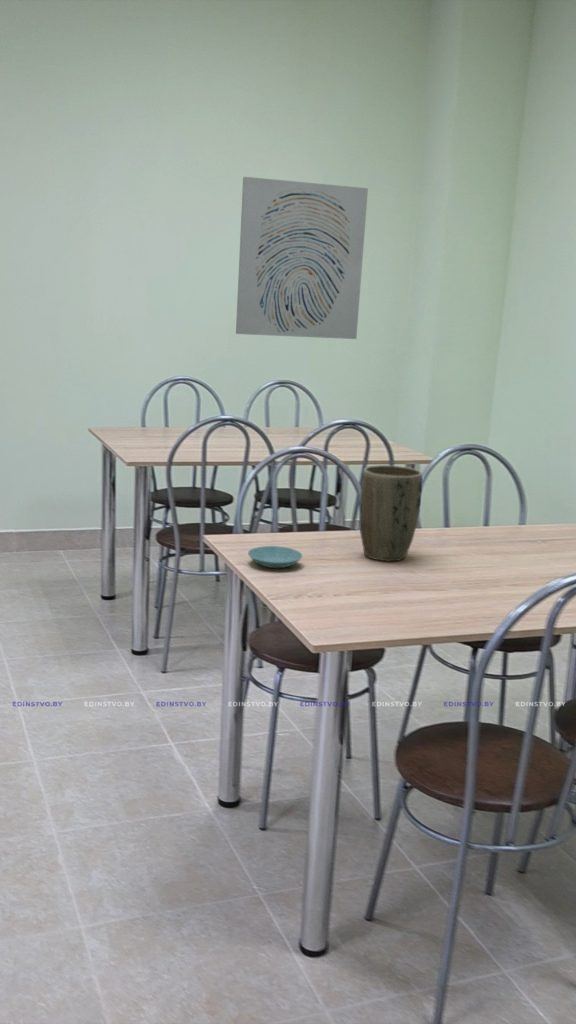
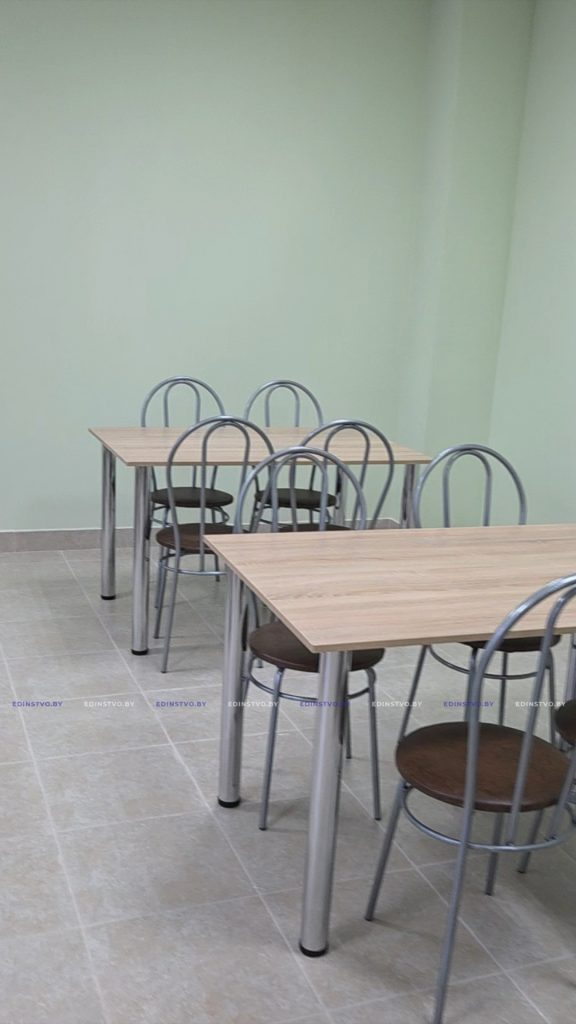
- saucer (274, 558)
- wall art (301, 261)
- plant pot (389, 513)
